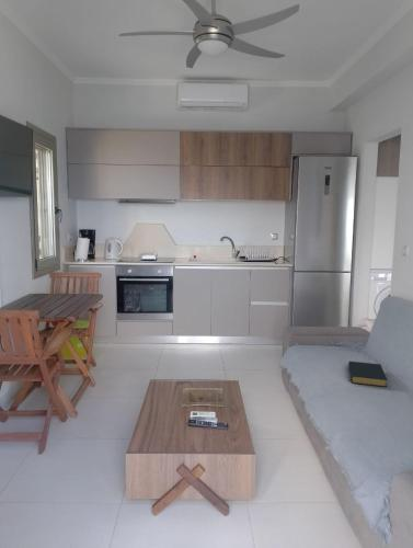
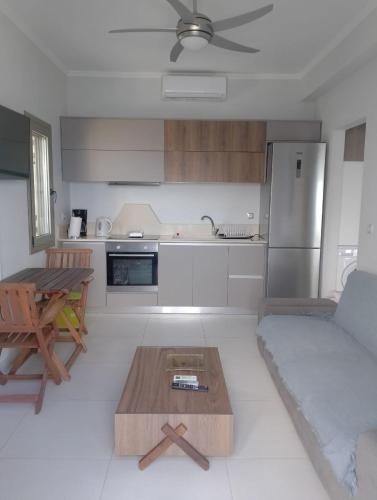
- hardback book (366, 373)
